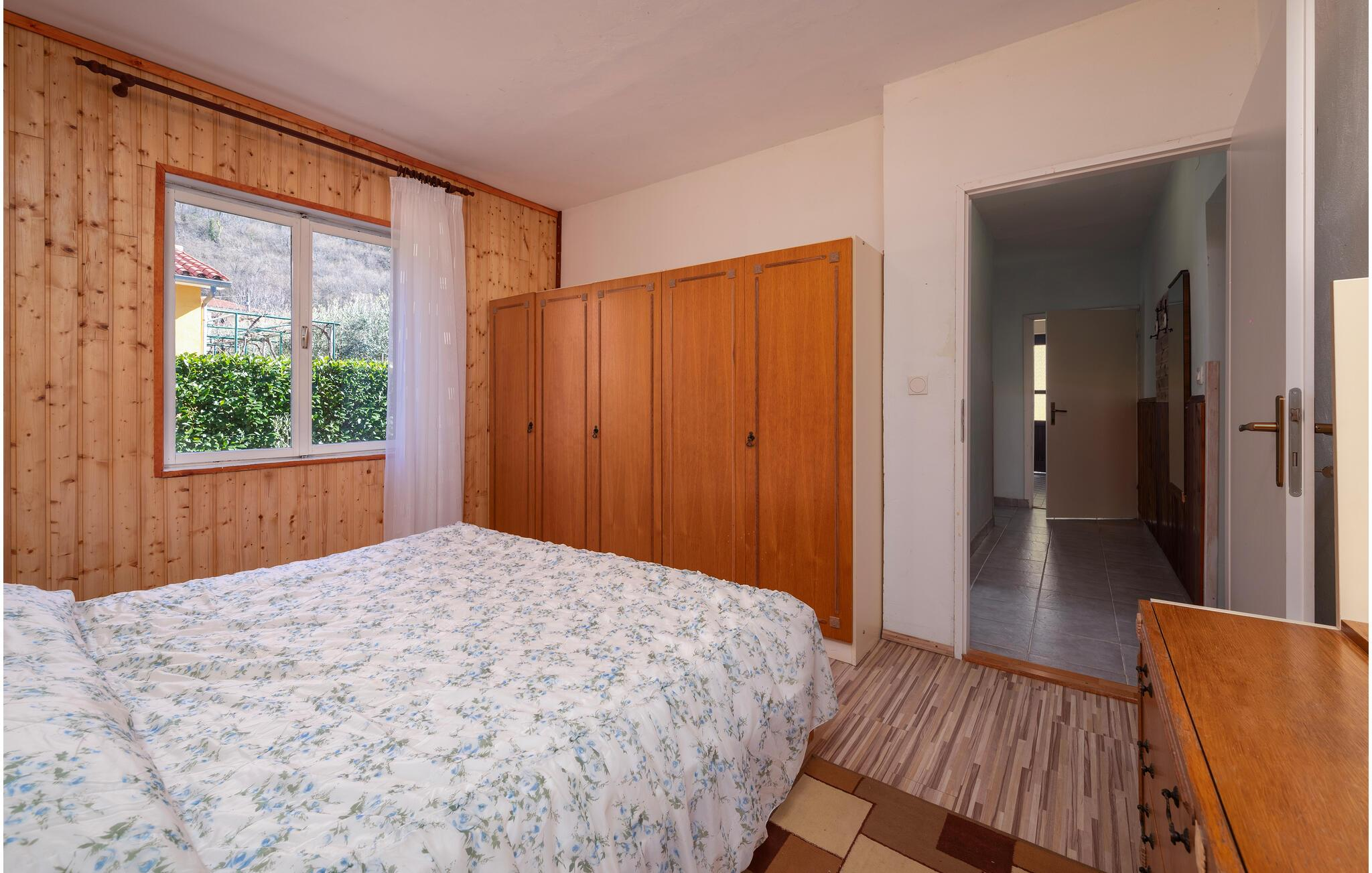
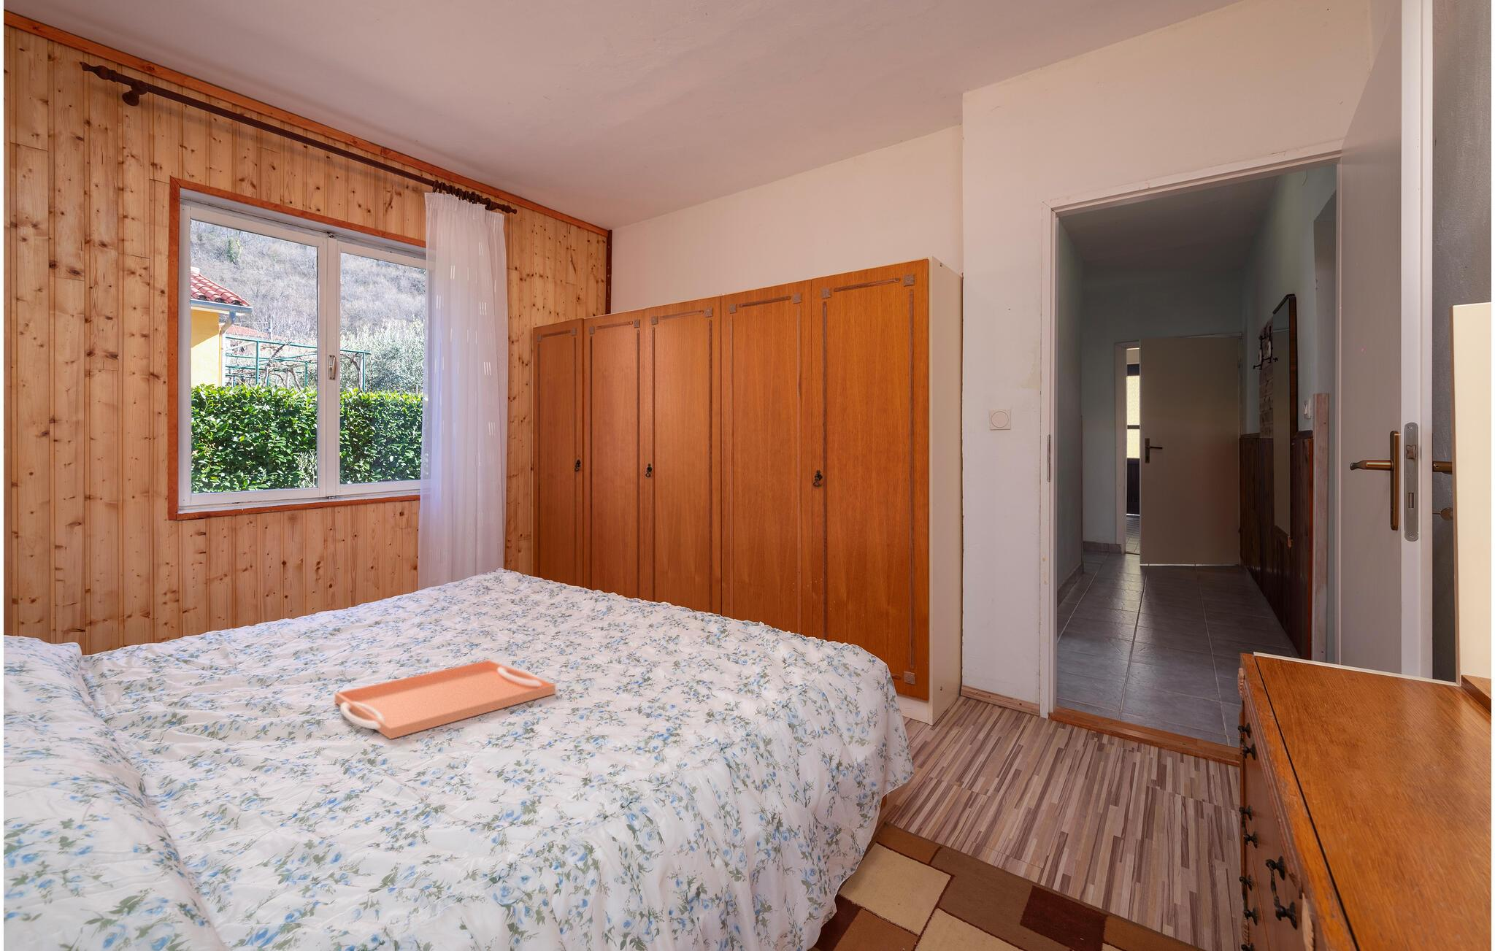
+ serving tray (447, 693)
